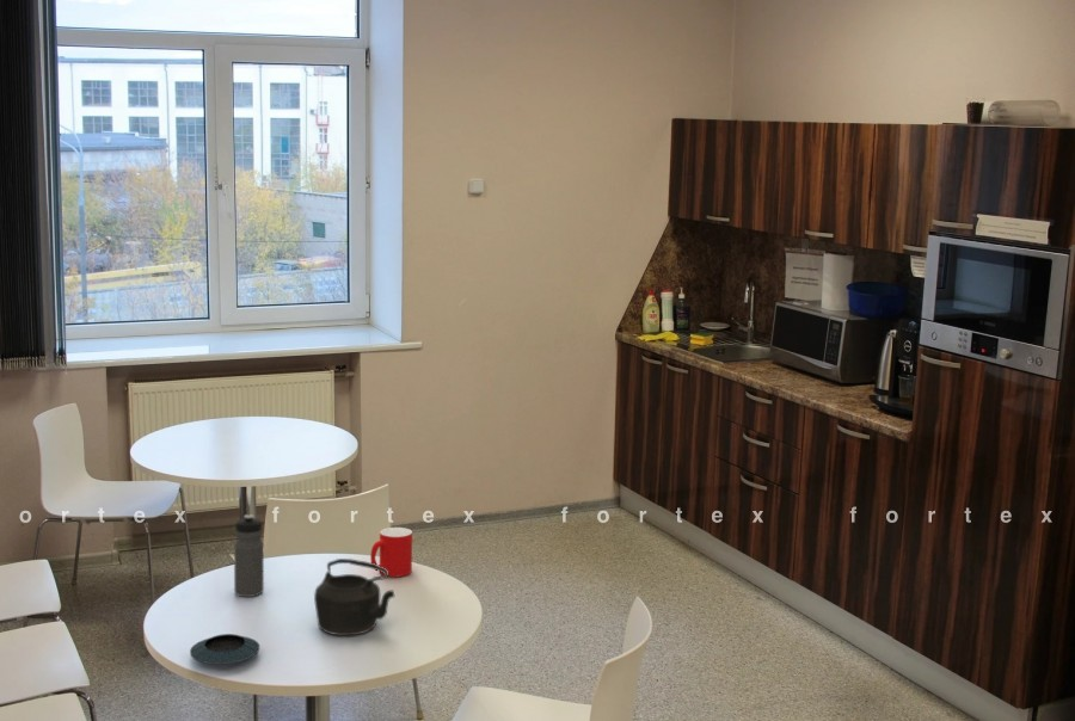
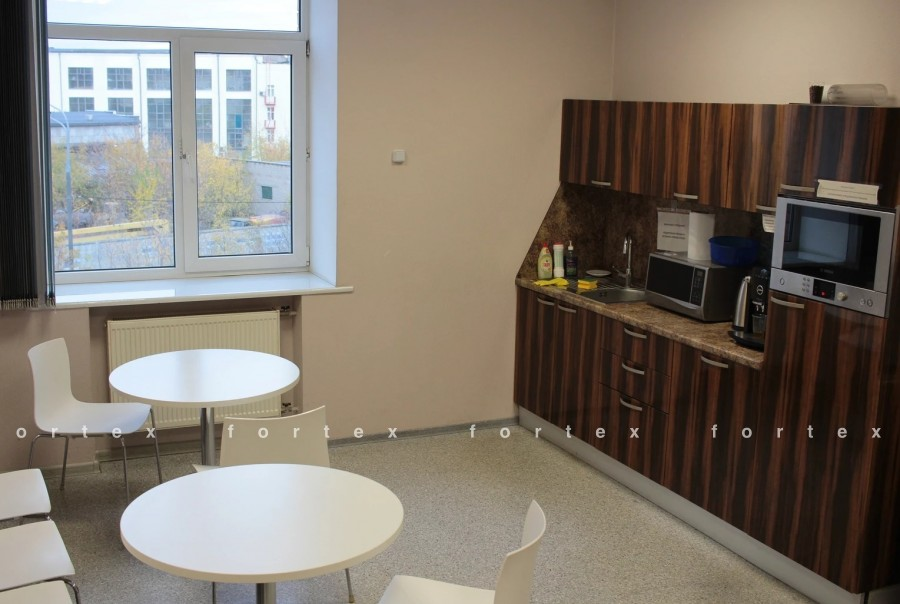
- cup (389, 553)
- teapot (354, 599)
- water bottle (248, 554)
- saucer (225, 647)
